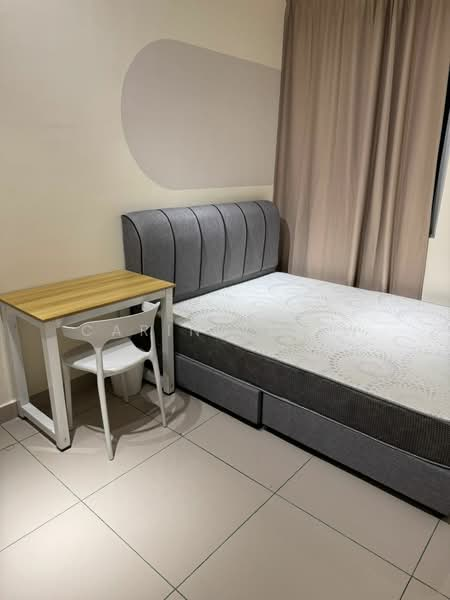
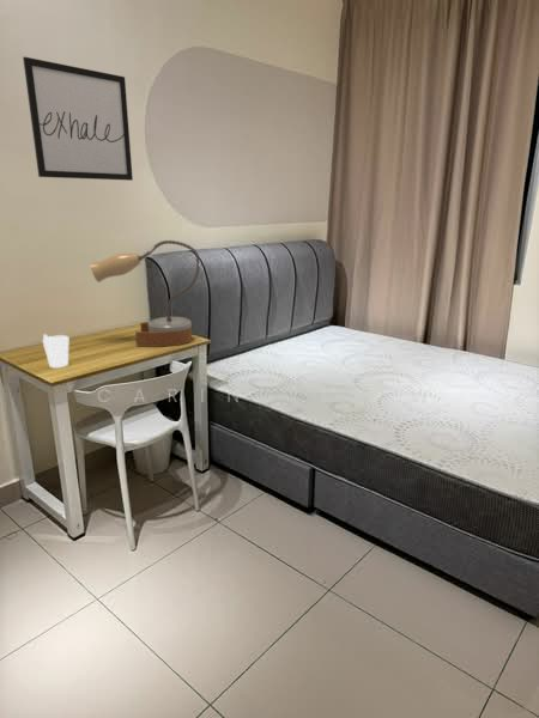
+ cup (56, 349)
+ wall art (83, 124)
+ table lamp (169, 300)
